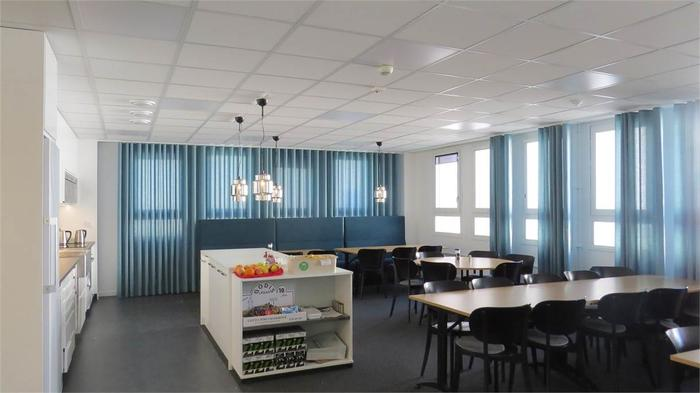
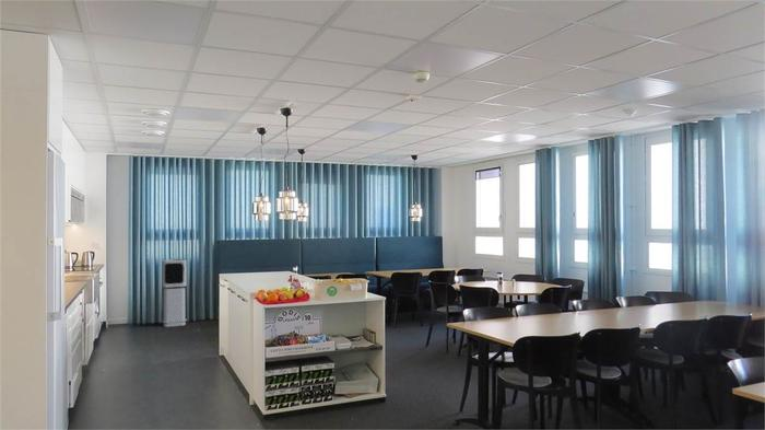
+ air purifier (174, 291)
